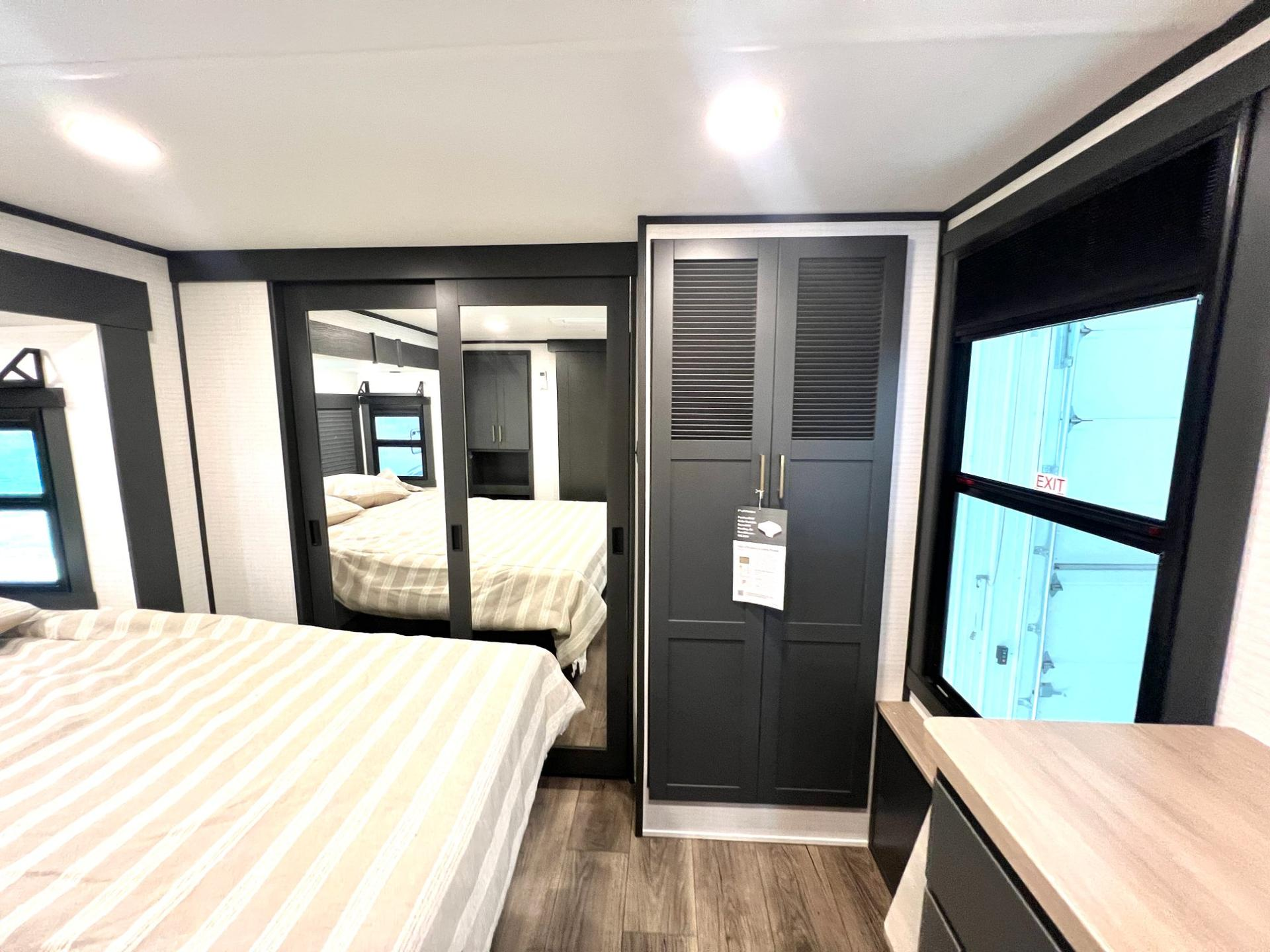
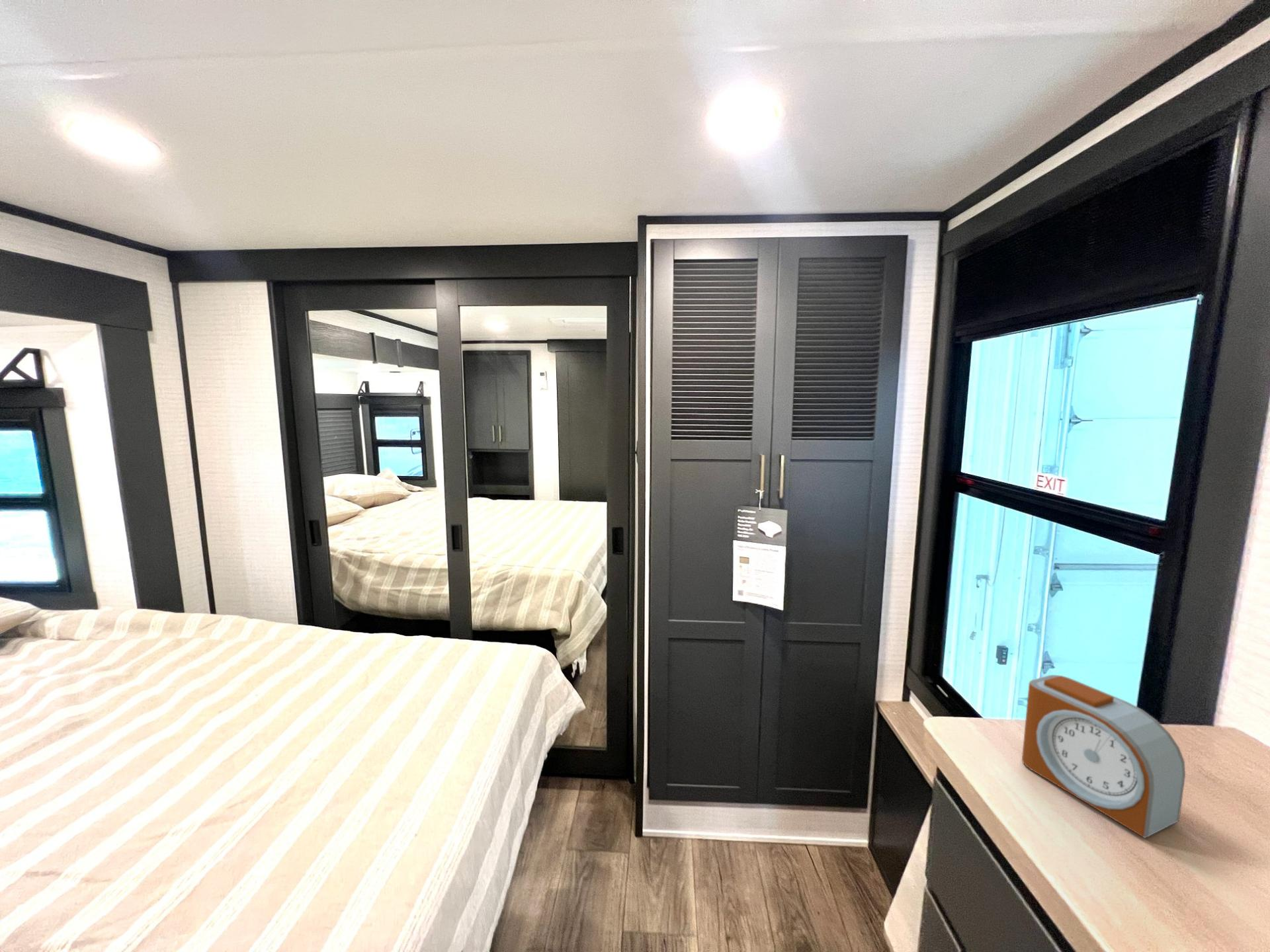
+ alarm clock (1095, 744)
